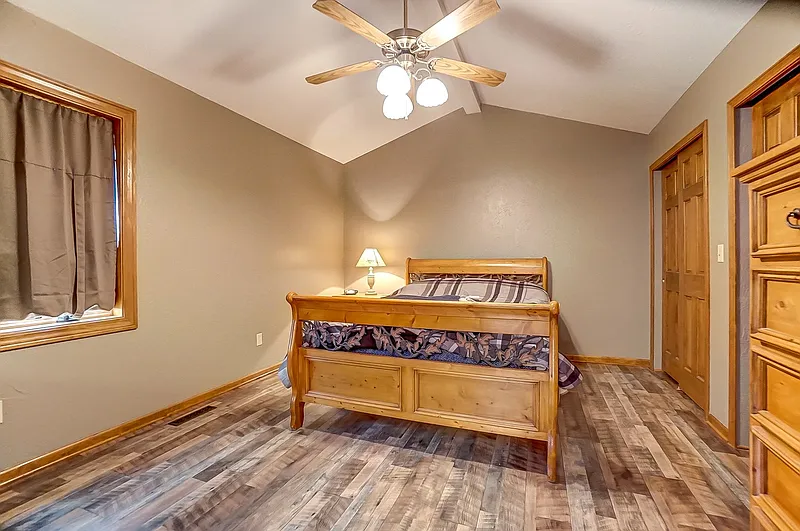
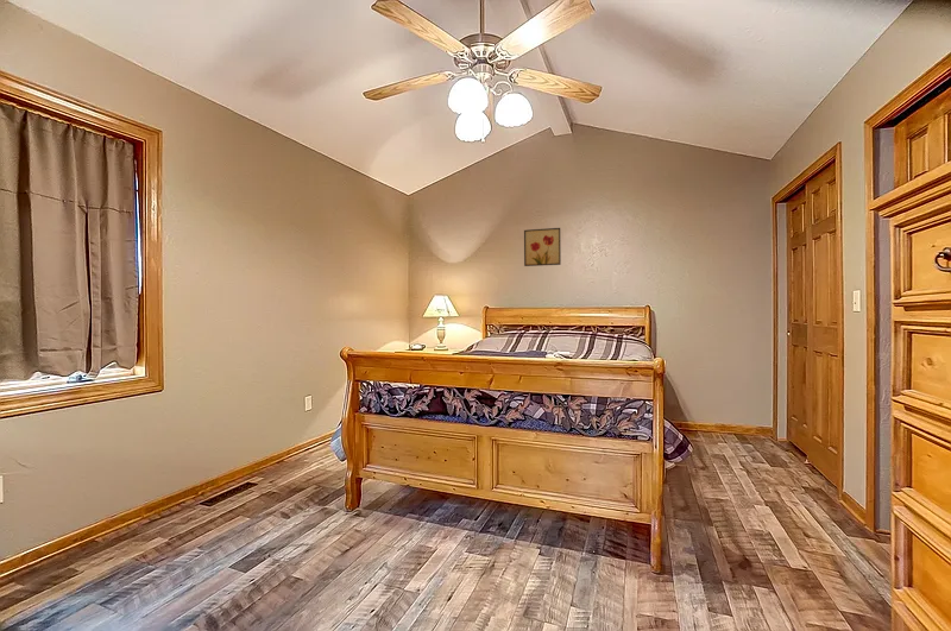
+ wall art (542, 247)
